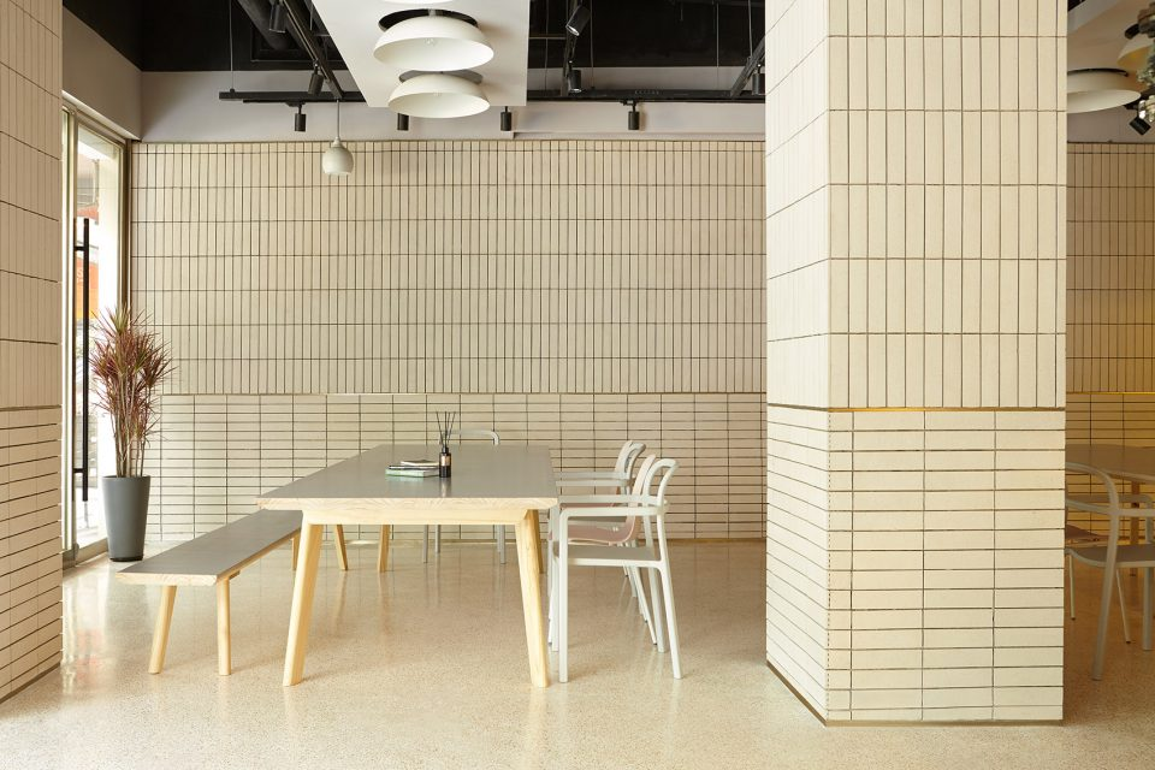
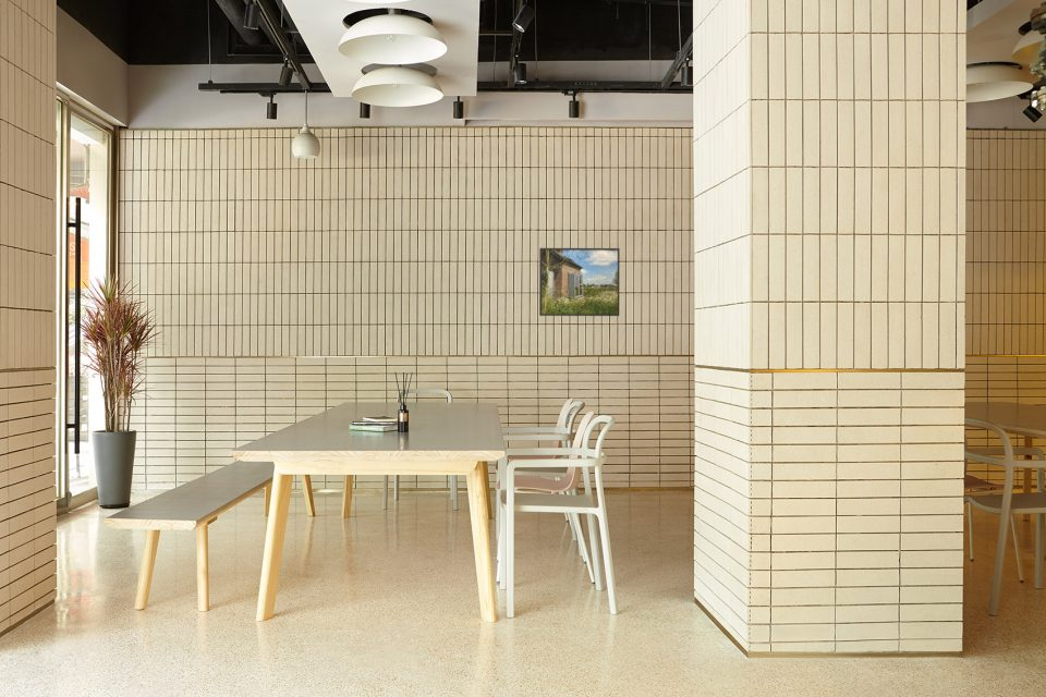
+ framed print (579, 282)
